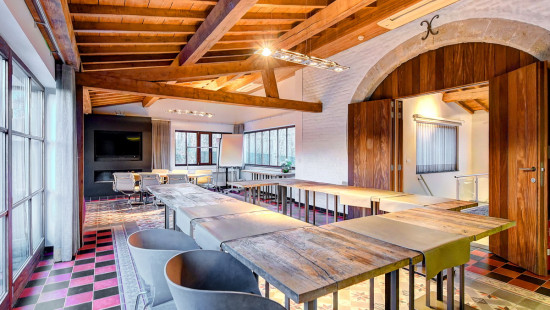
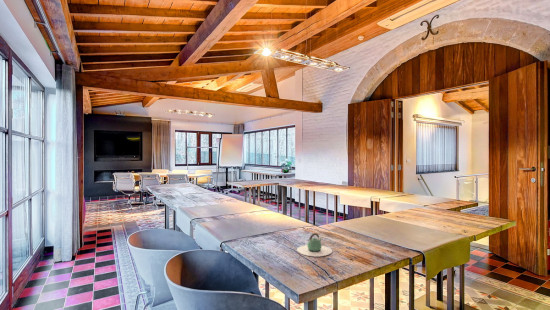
+ teapot (314, 241)
